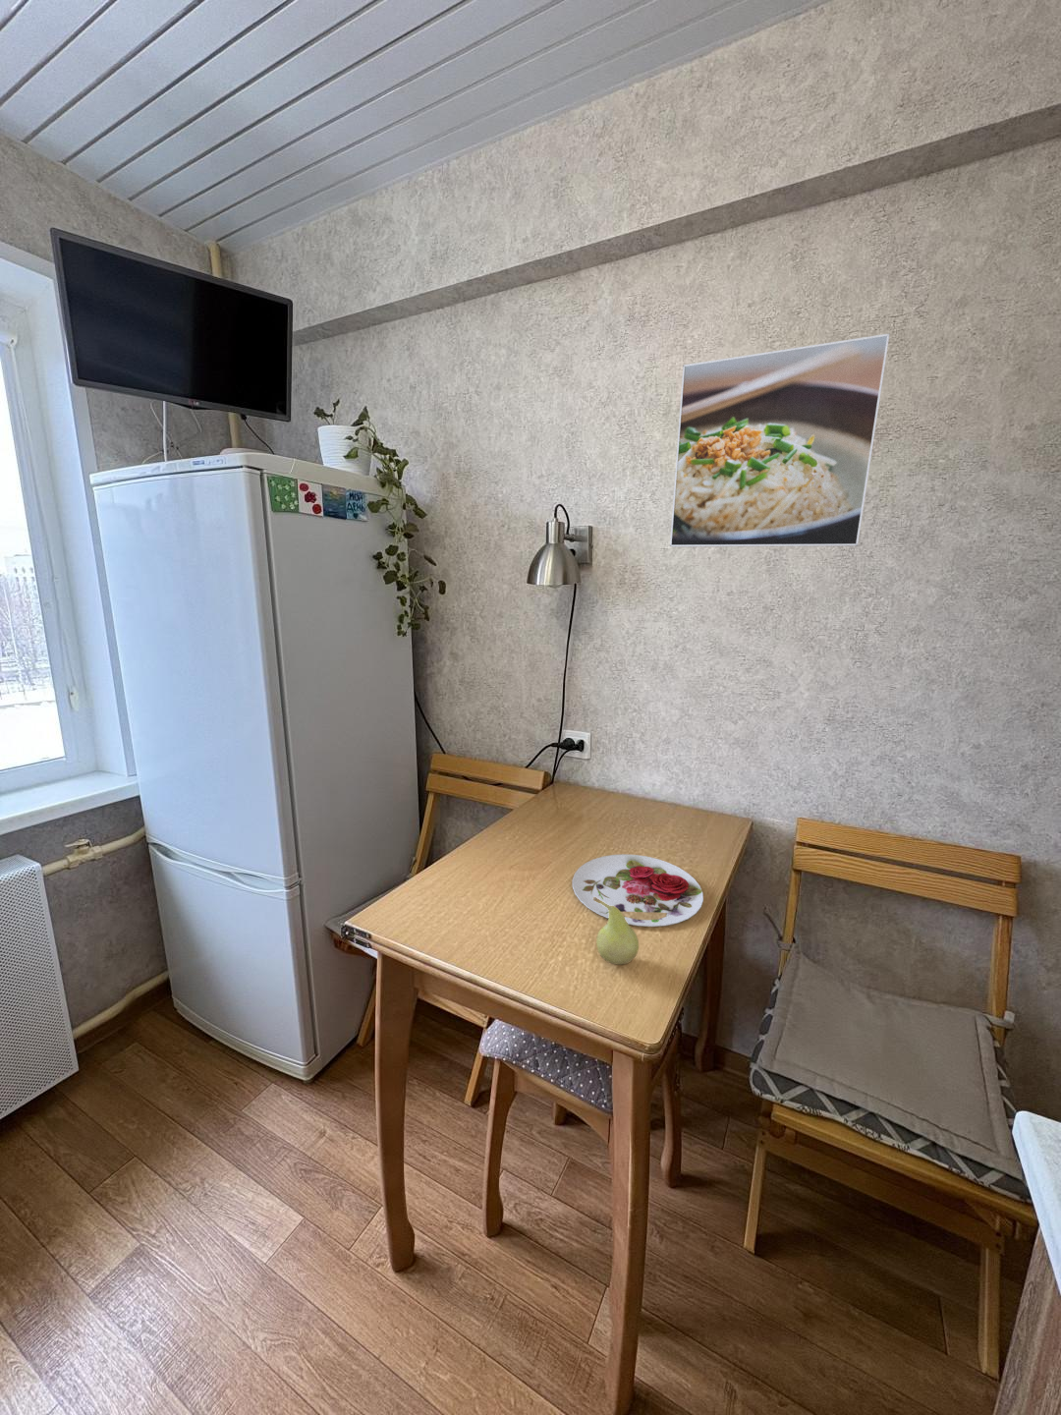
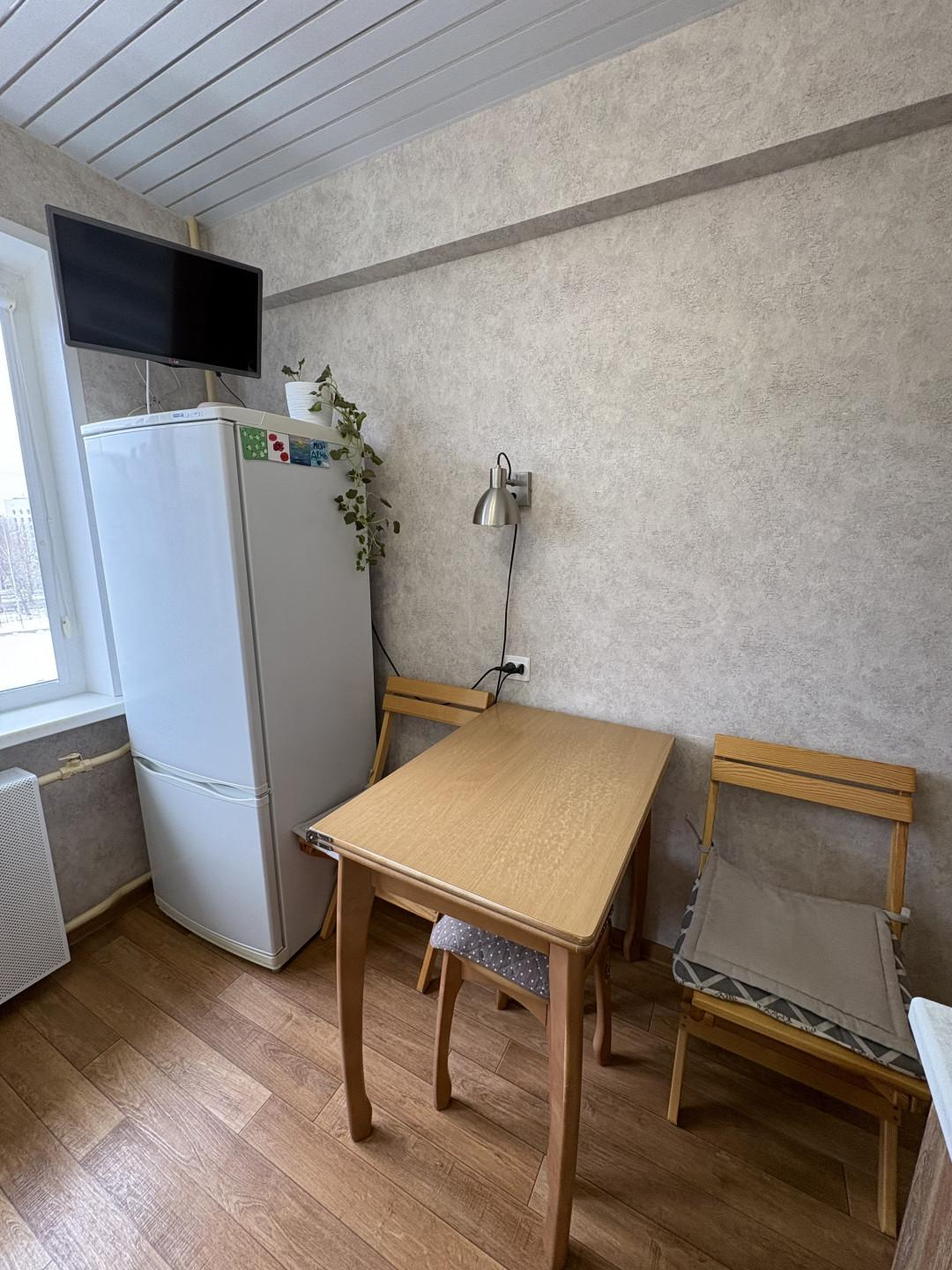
- fruit (615, 929)
- plate (635, 886)
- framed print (767, 453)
